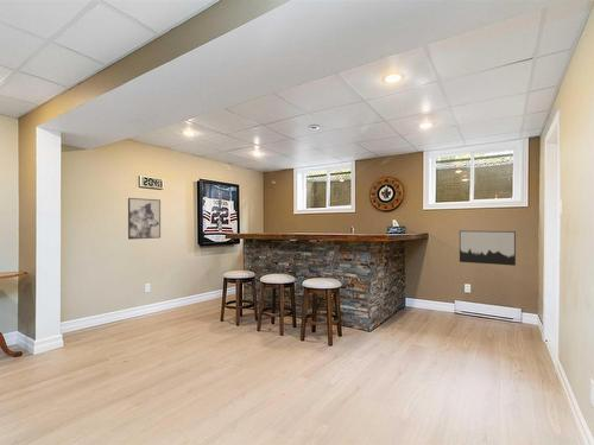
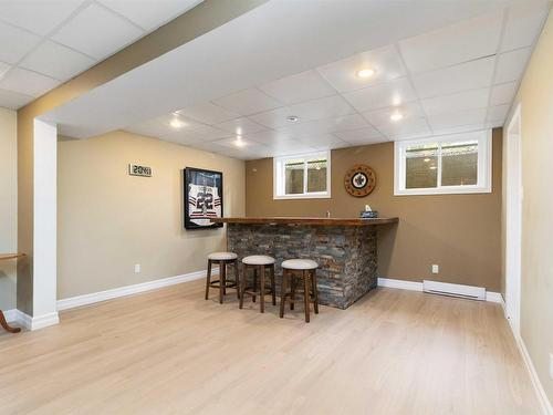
- wall art (486, 247)
- wall art (145, 218)
